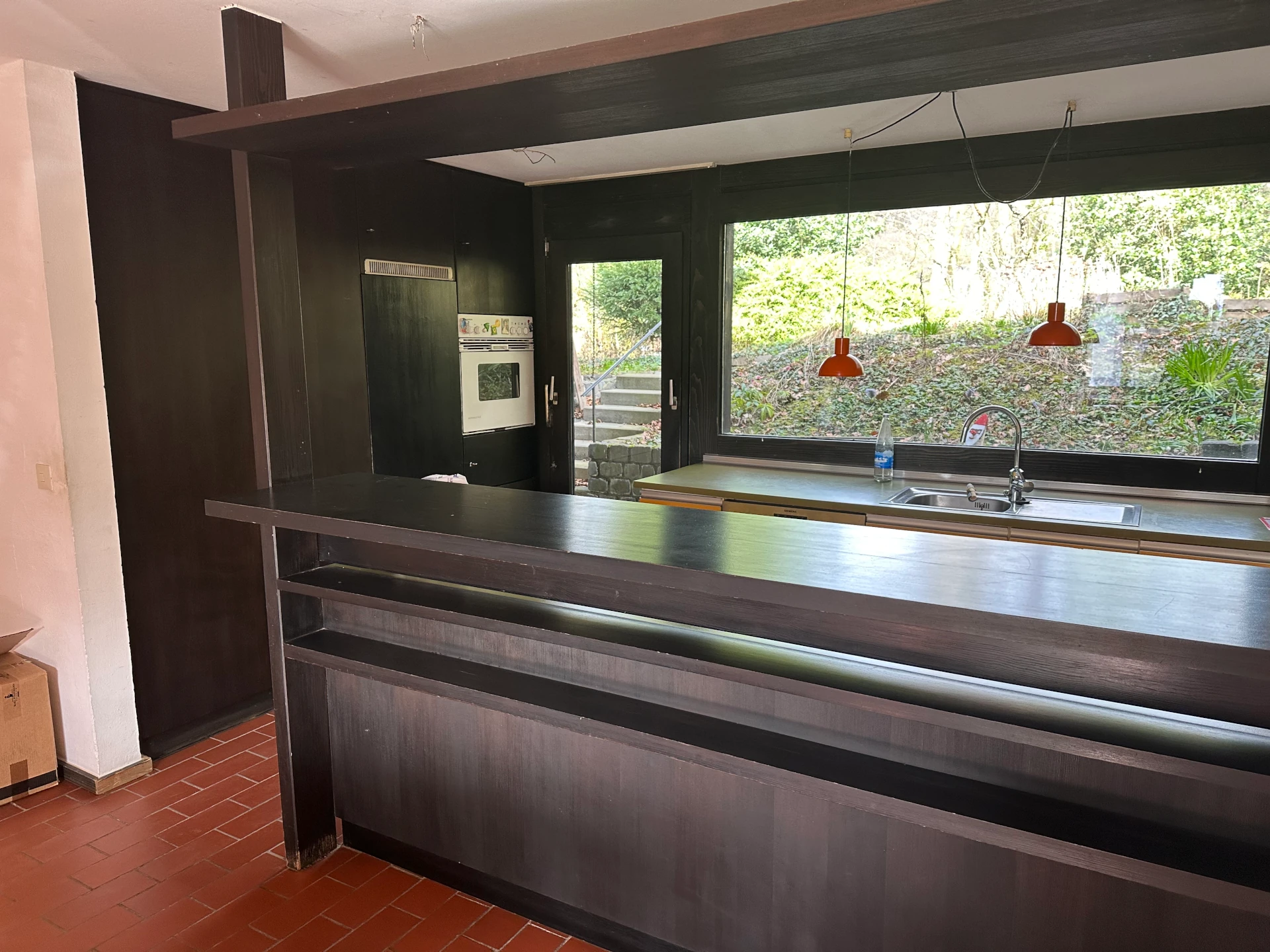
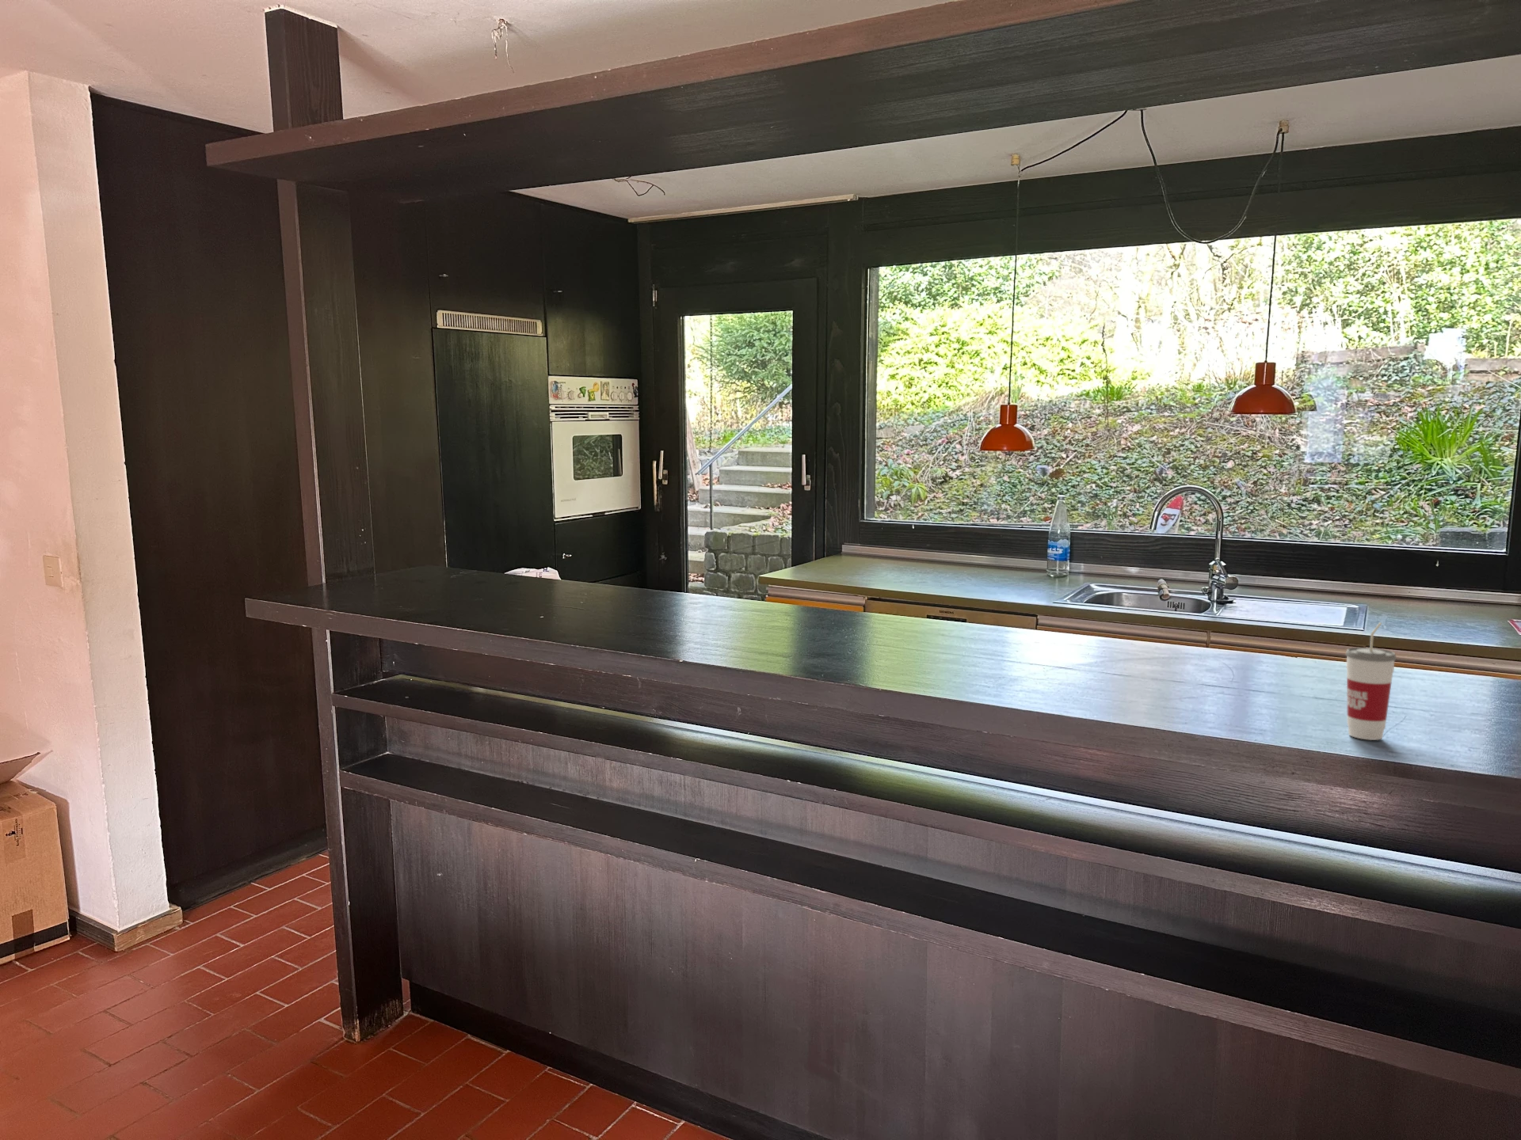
+ cup (1369, 679)
